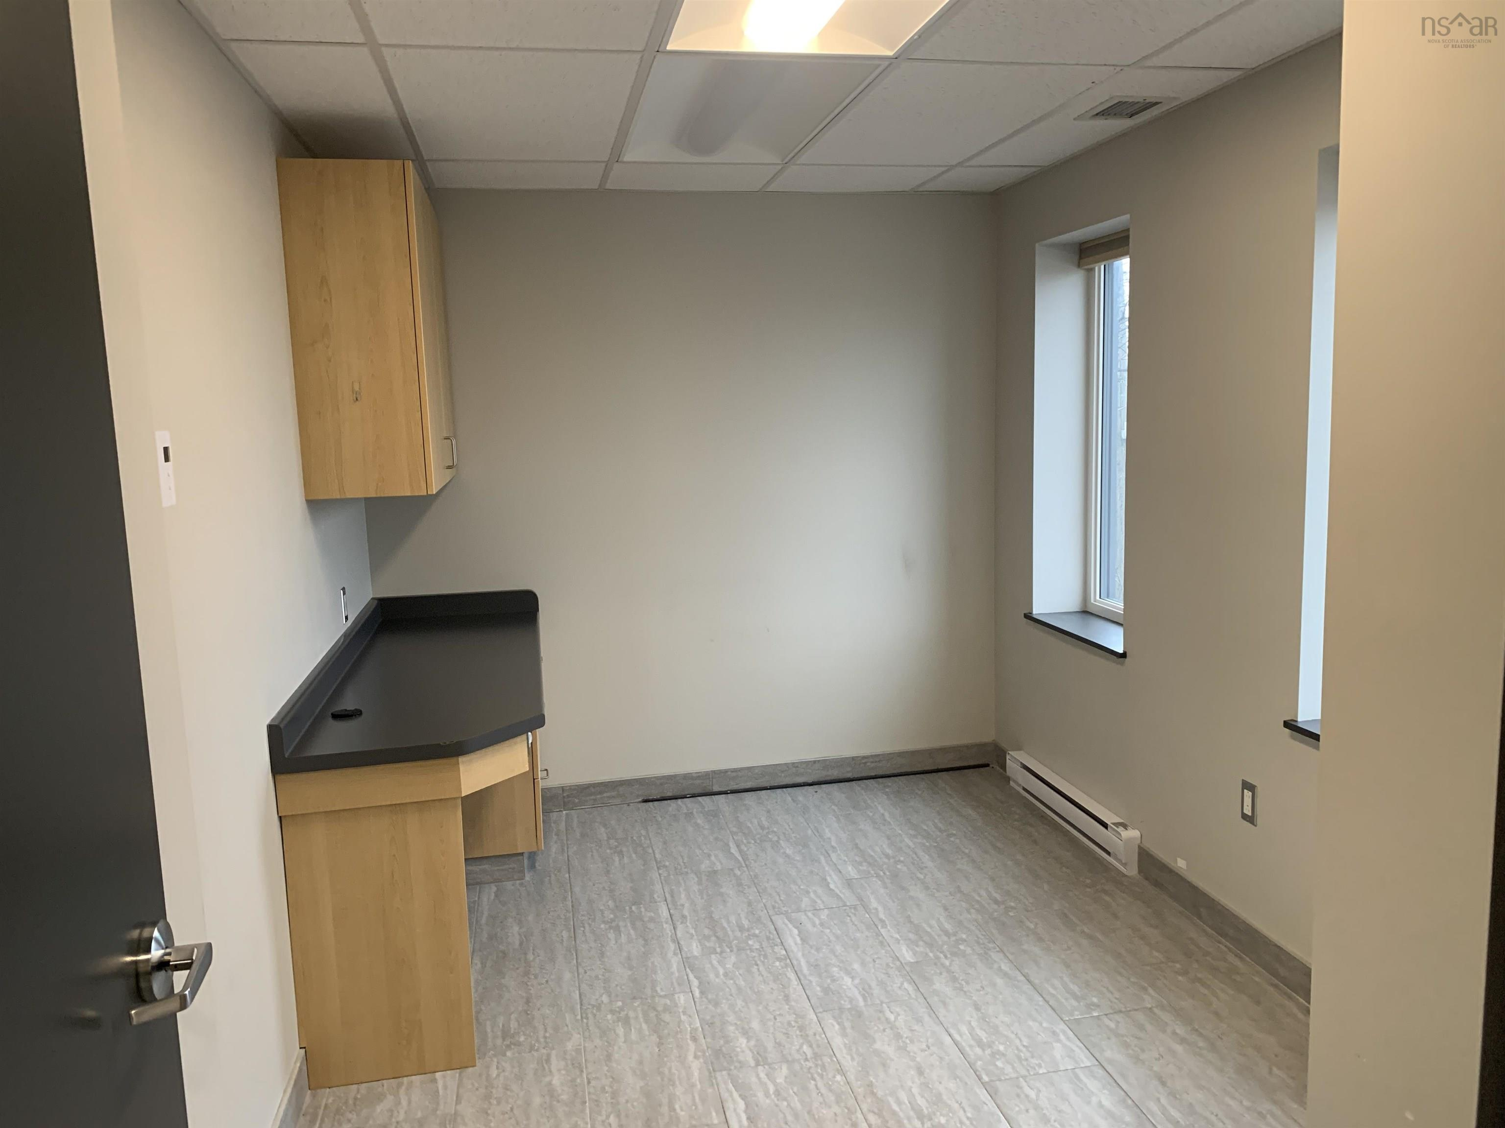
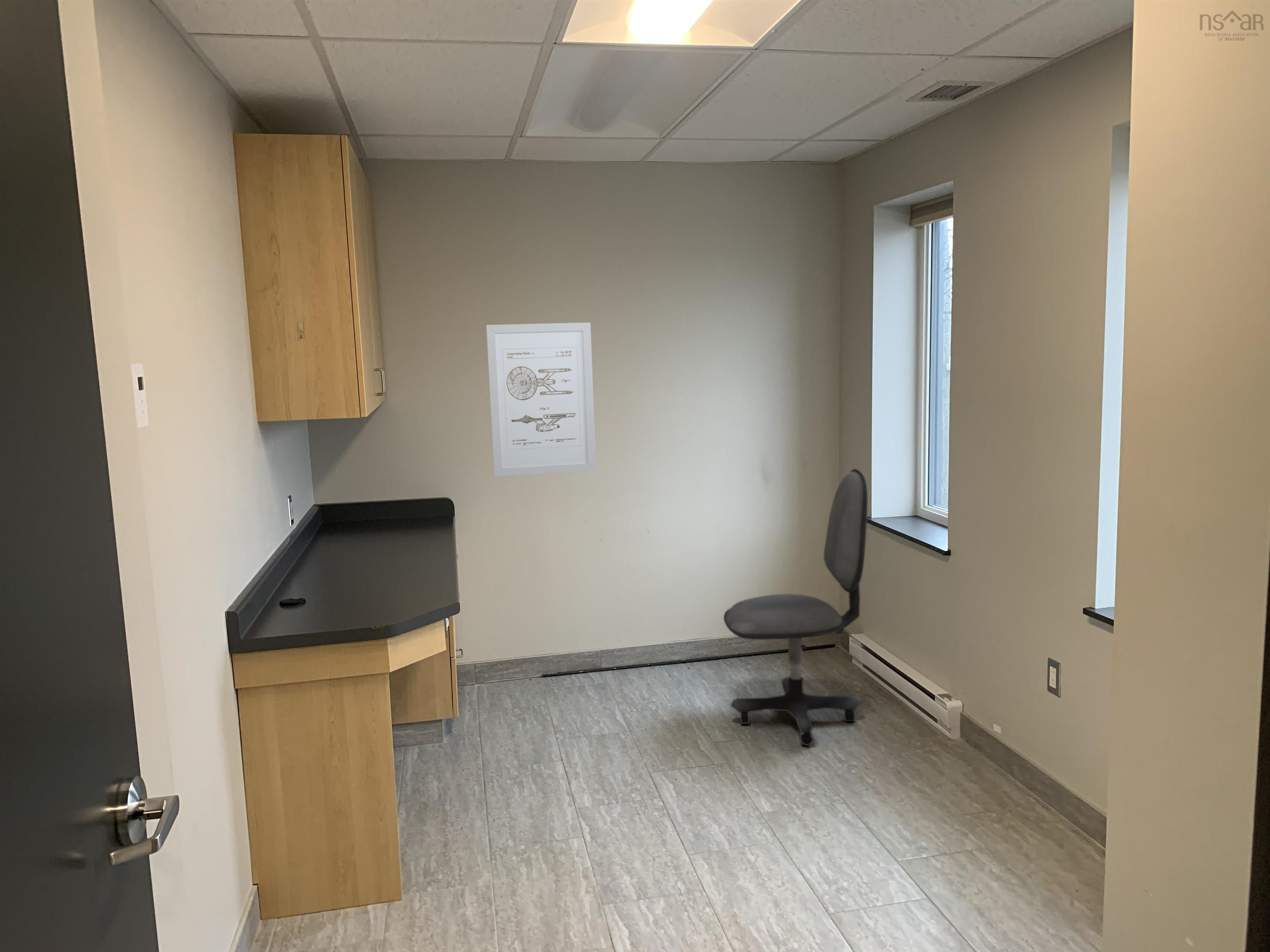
+ wall art (542, 399)
+ office chair (793, 599)
